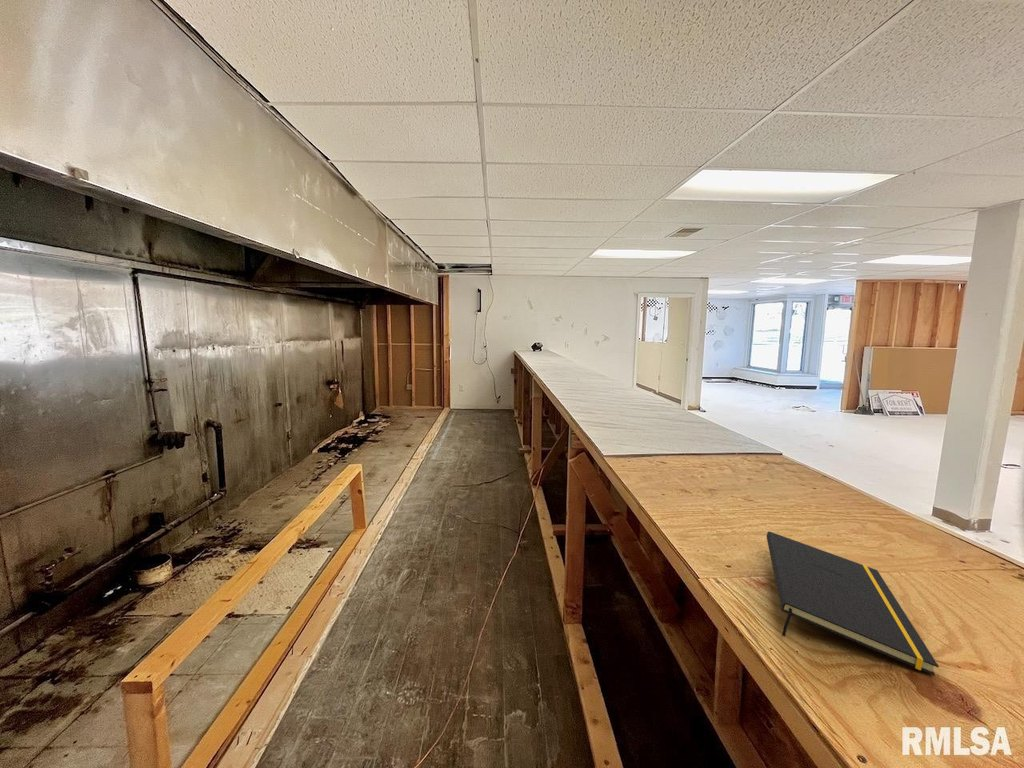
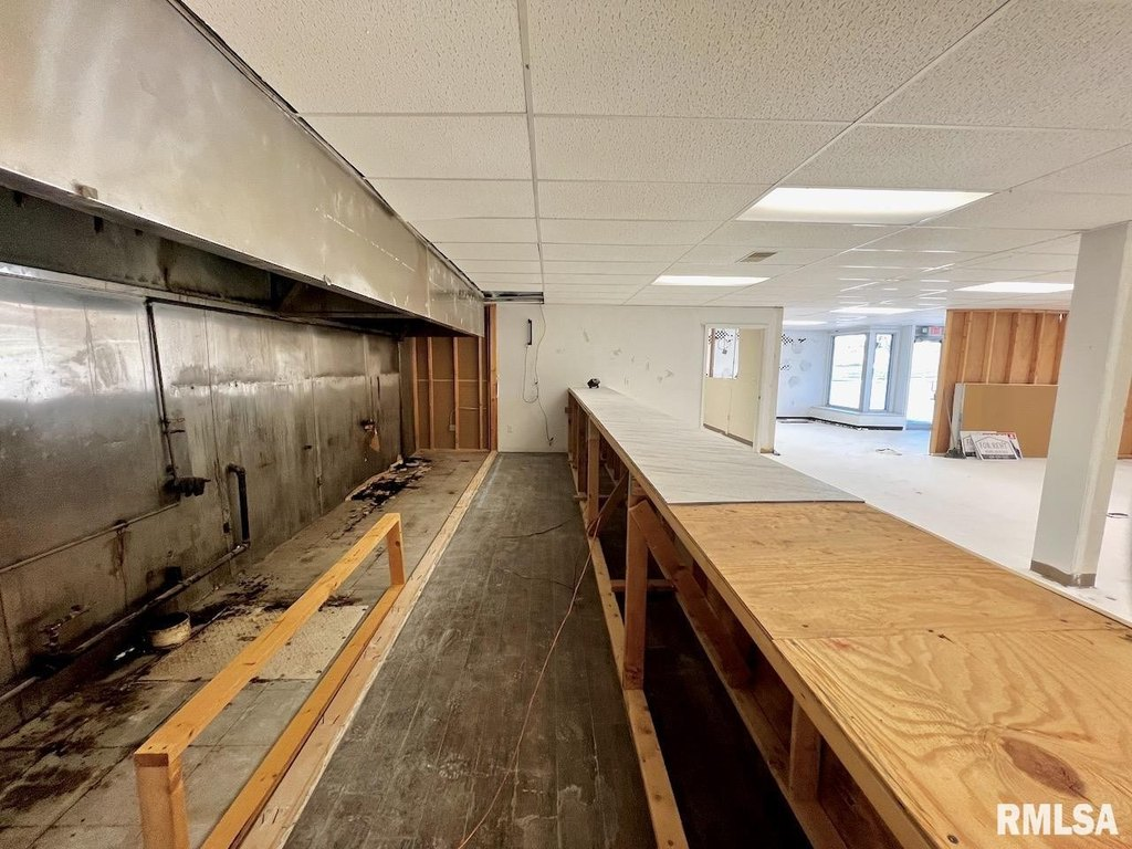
- notepad (834, 588)
